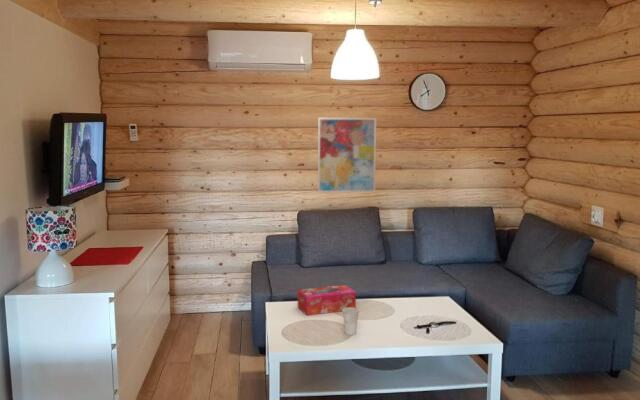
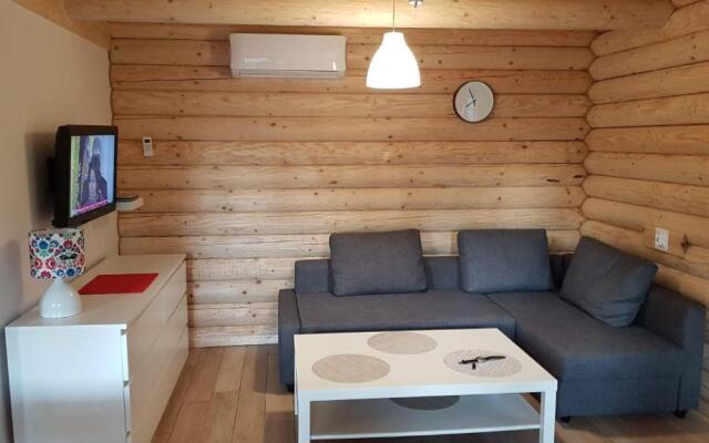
- cup (350, 321)
- wall art (346, 155)
- tissue box (326, 299)
